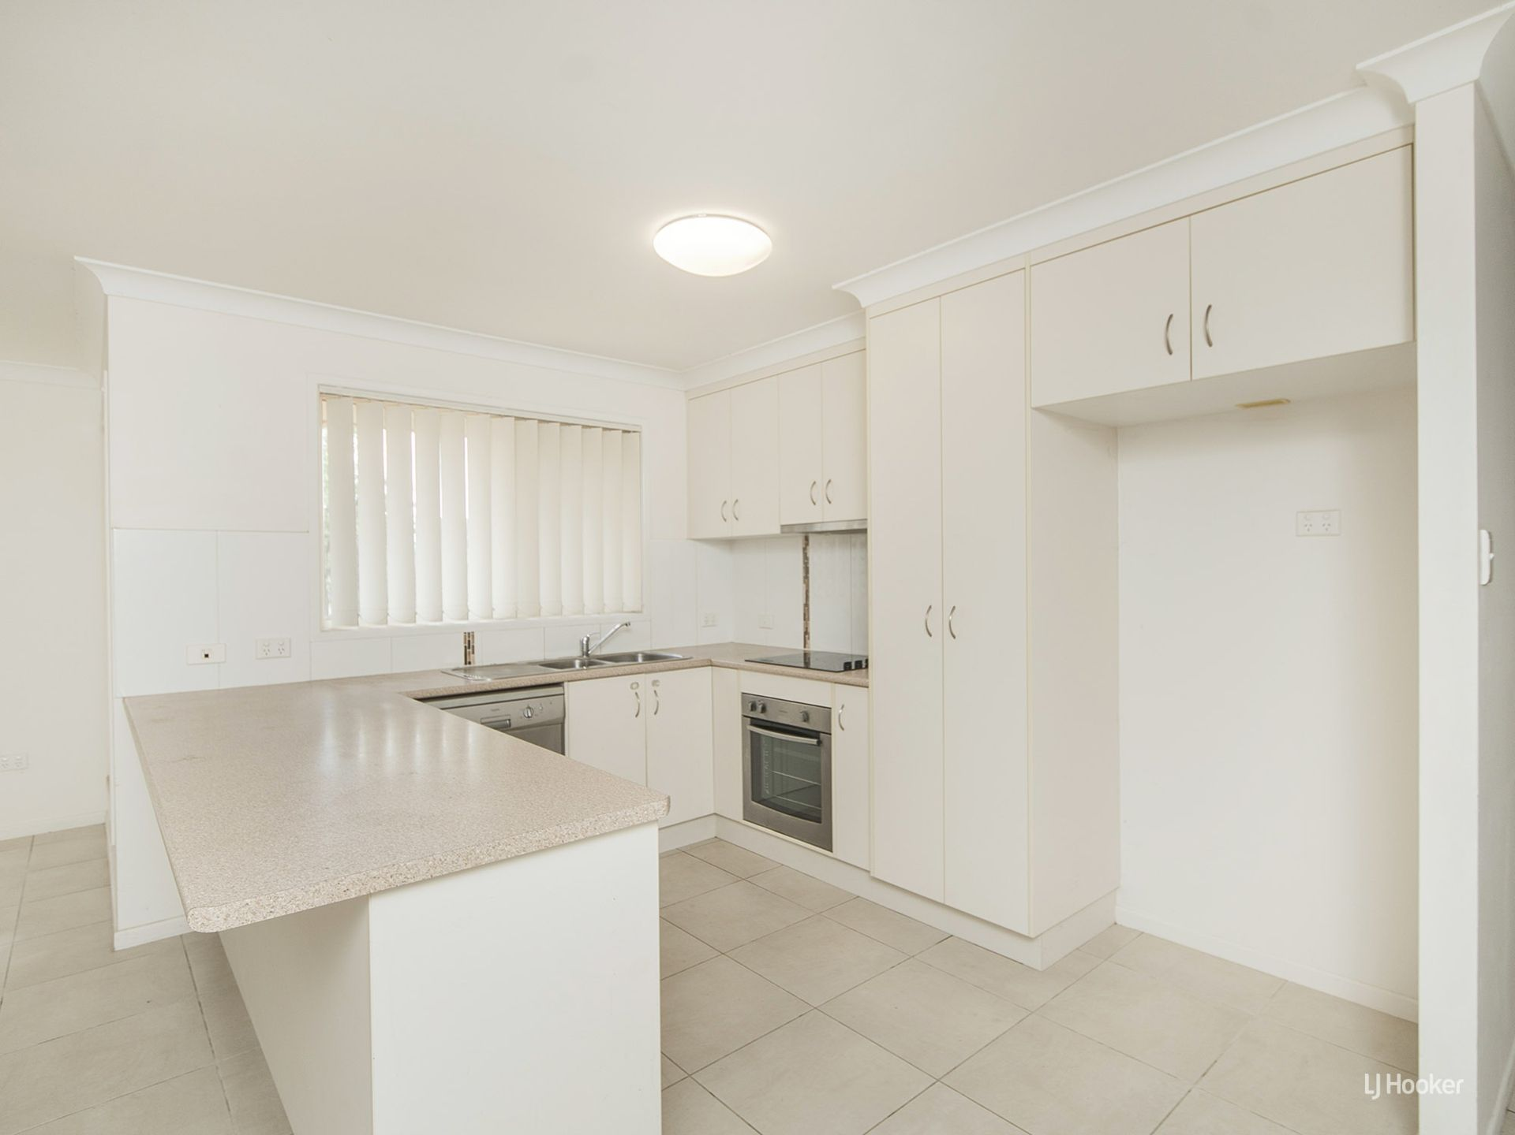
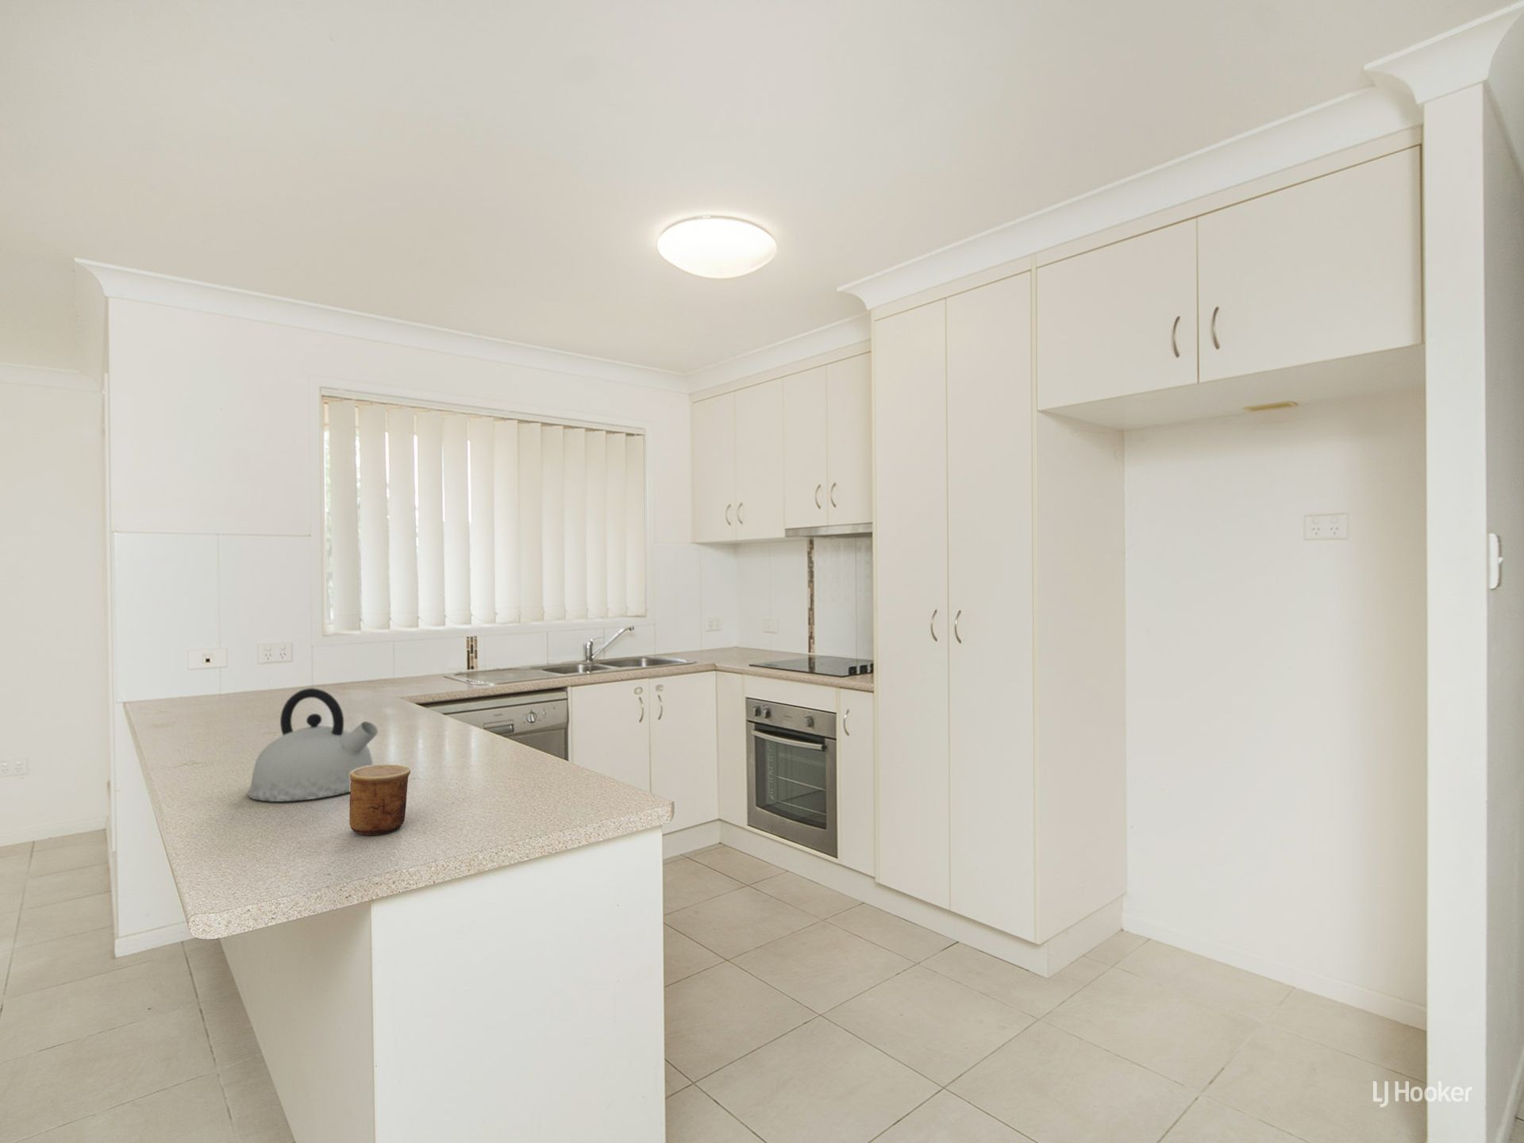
+ cup (380, 798)
+ kettle (319, 737)
